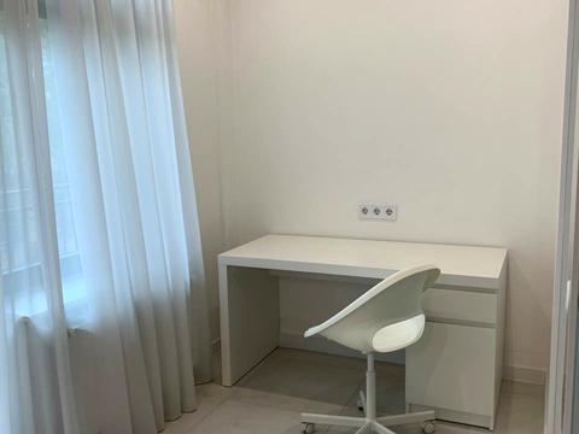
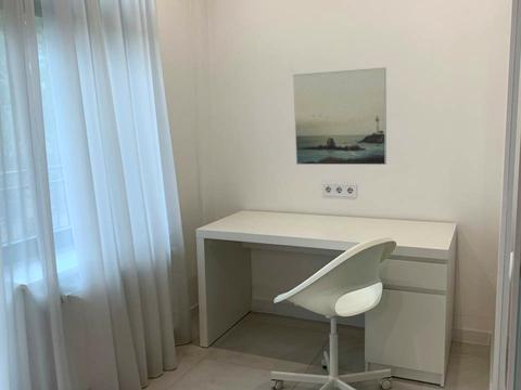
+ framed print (339, 118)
